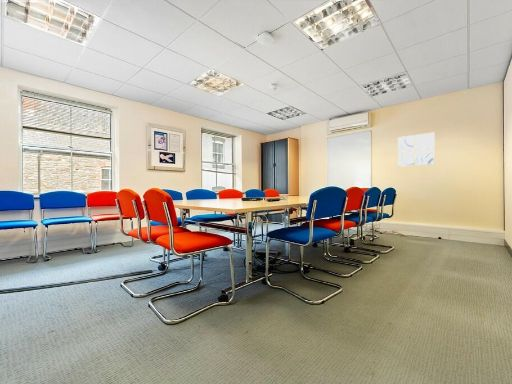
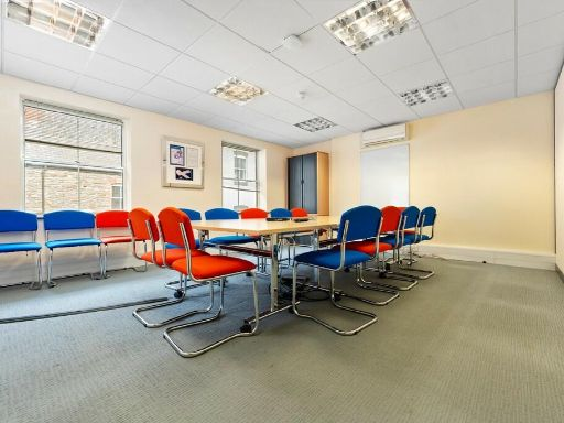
- wall art (414, 149)
